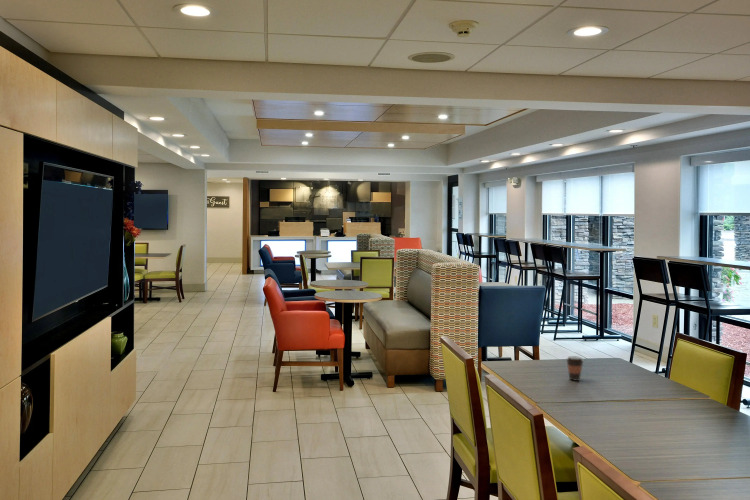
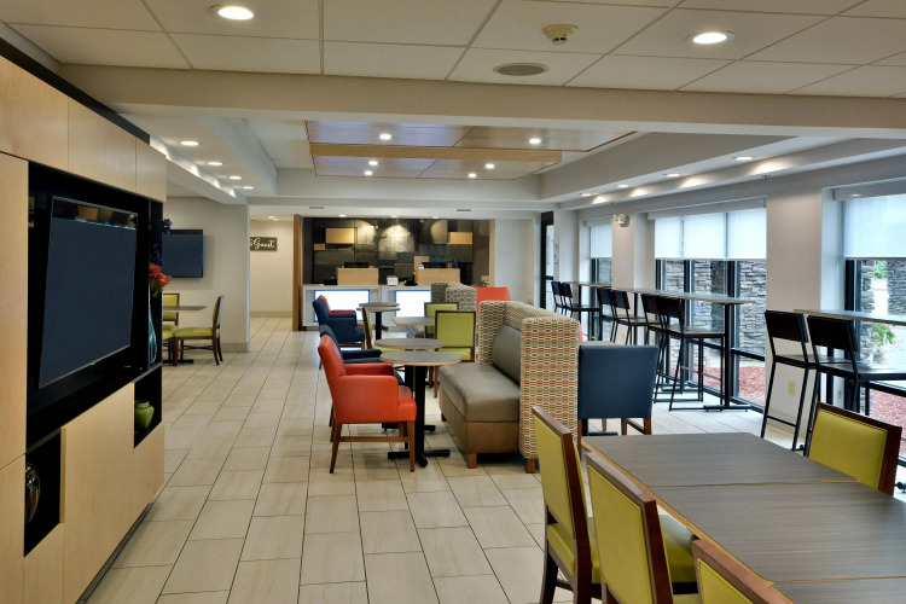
- coffee cup (574, 368)
